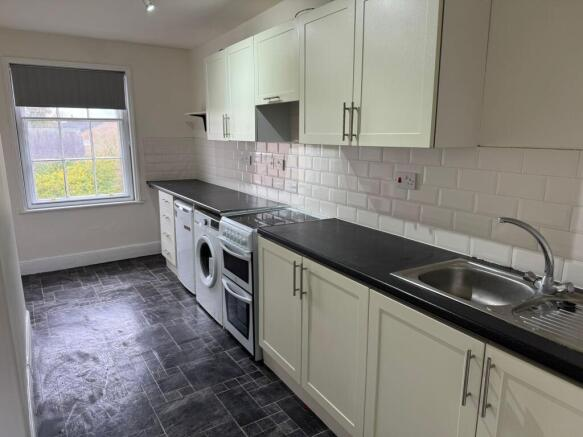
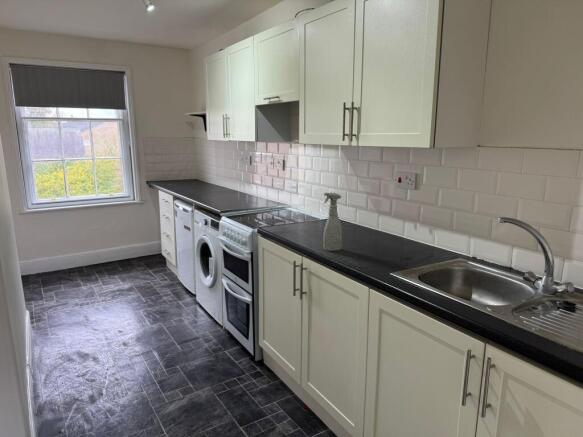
+ spray bottle (333, 221)
